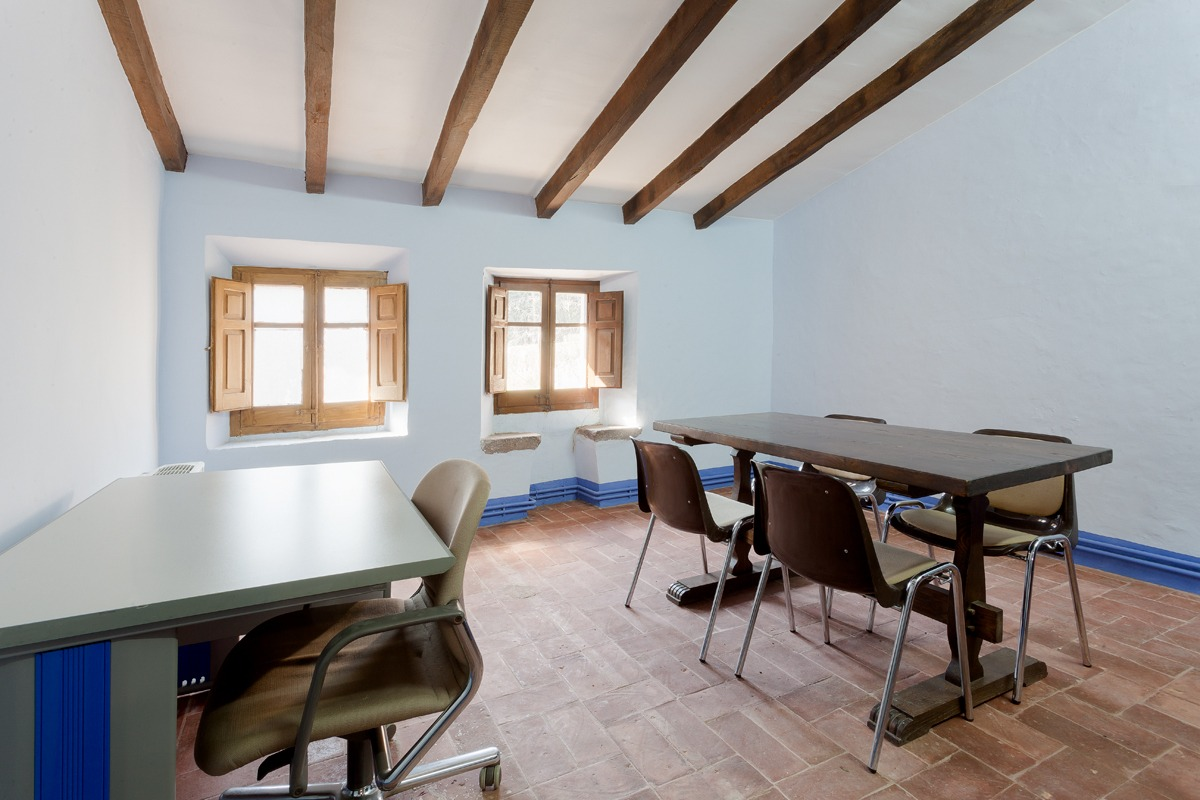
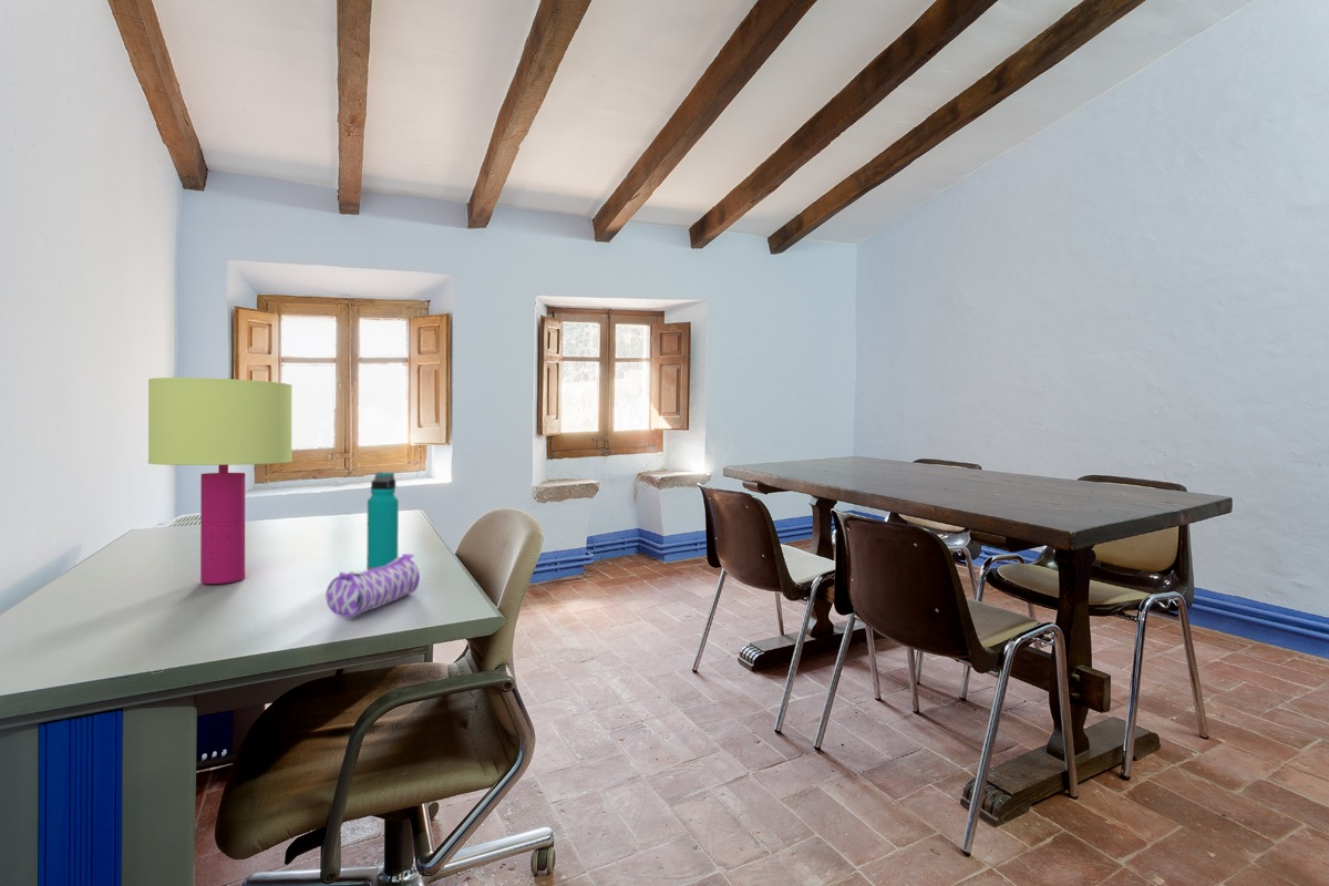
+ water bottle (382, 521)
+ pencil case (374, 584)
+ table lamp (223, 481)
